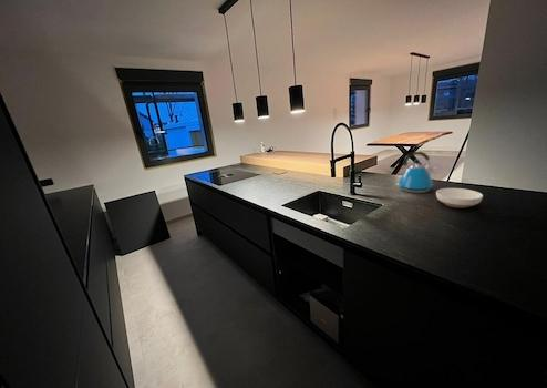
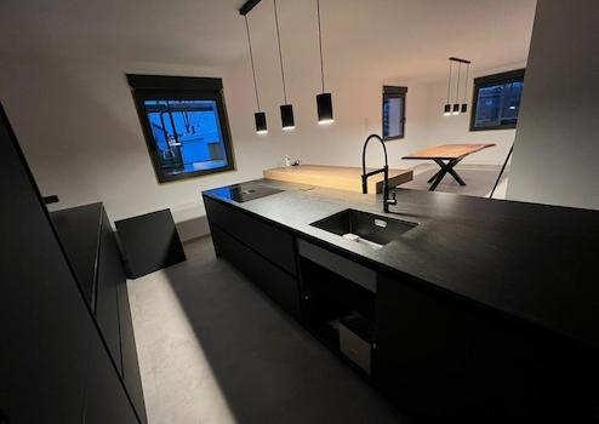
- bowl (457, 198)
- kettle (415, 170)
